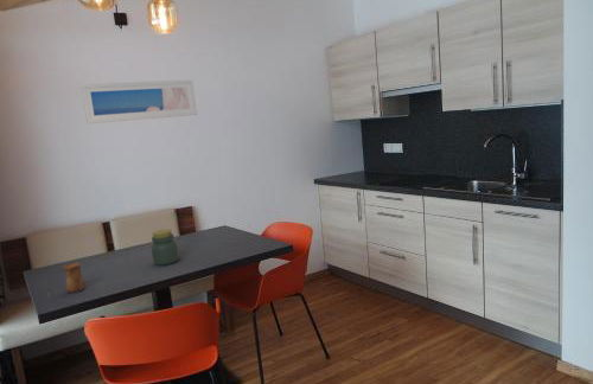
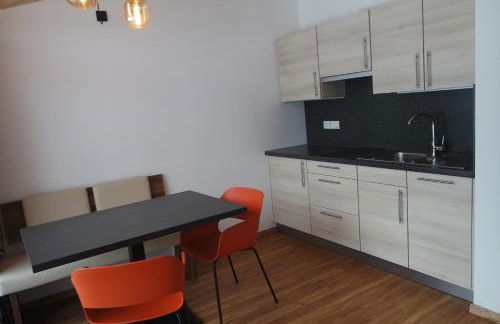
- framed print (142, 101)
- jar (164, 247)
- cup (74, 277)
